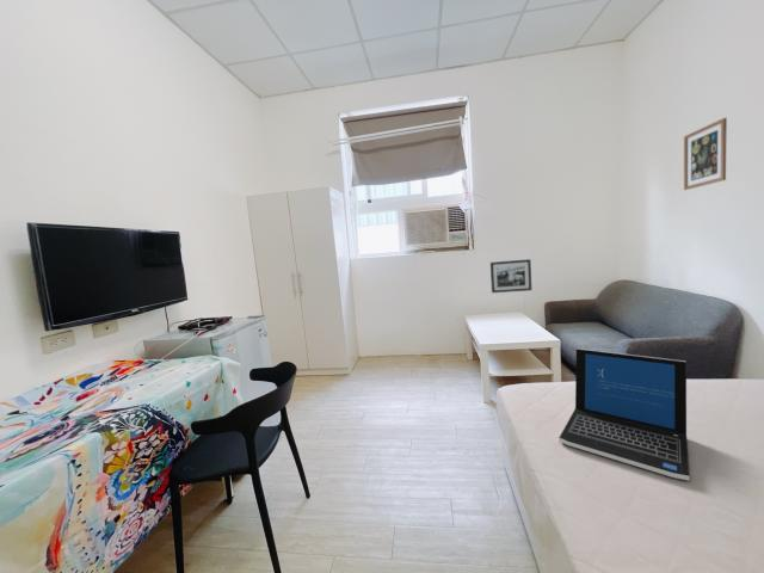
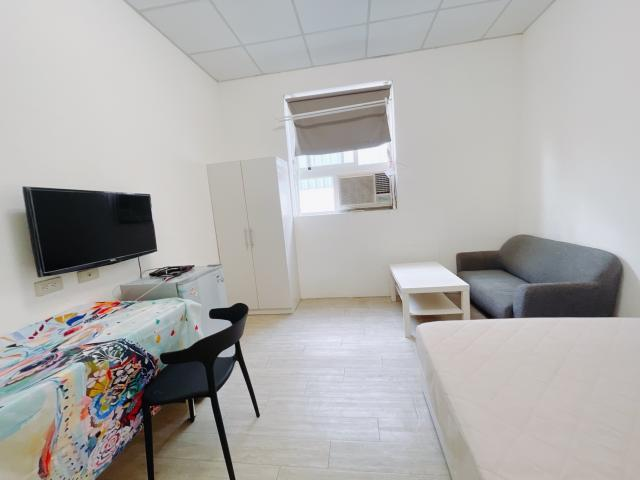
- wall art (703, 156)
- laptop (622, 401)
- picture frame (510, 276)
